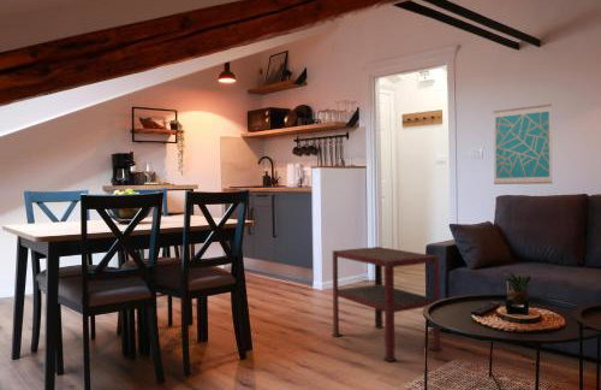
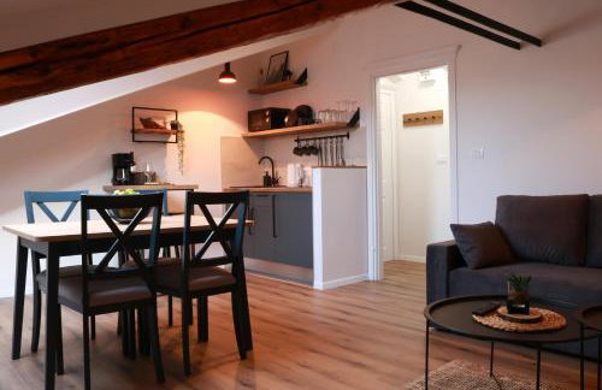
- wall art (520, 146)
- side table (383, 297)
